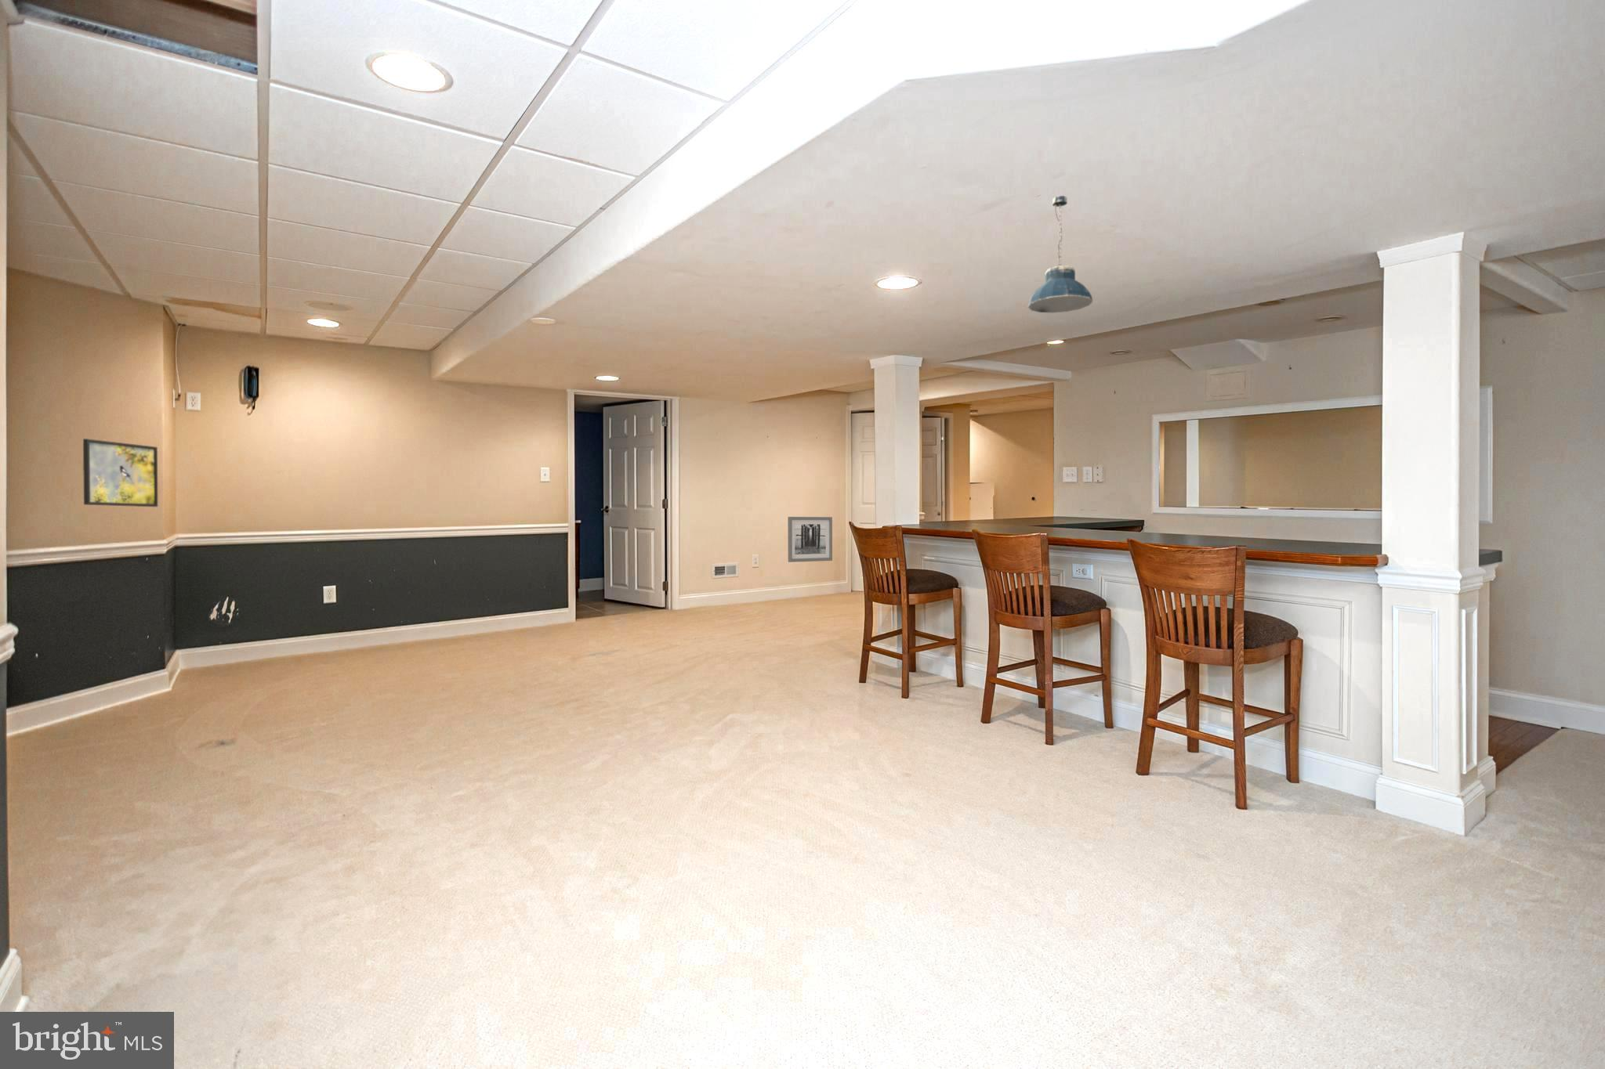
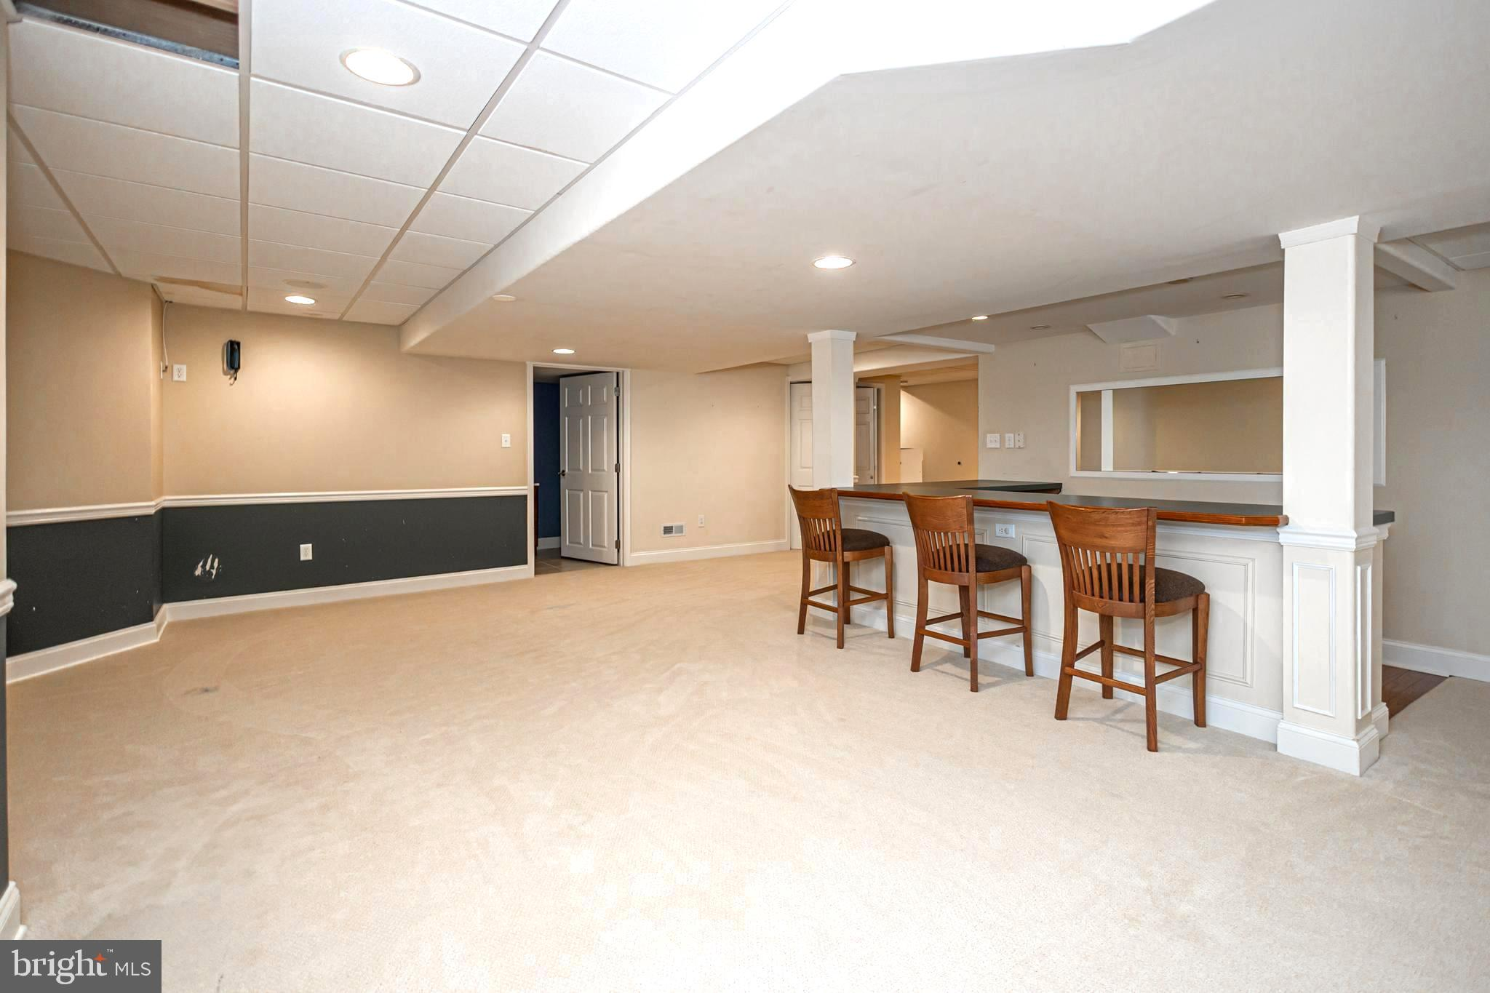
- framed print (122, 474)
- pendant light (1060, 252)
- wall art (810, 539)
